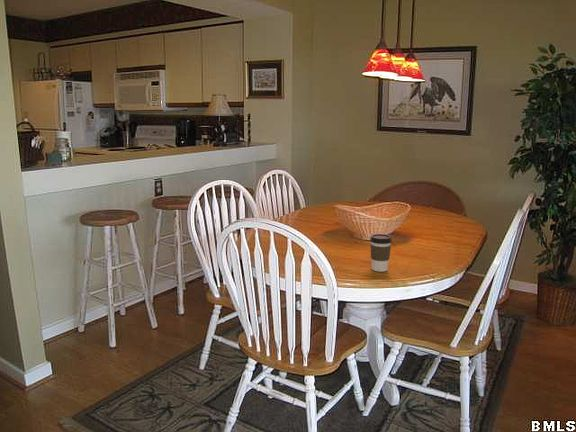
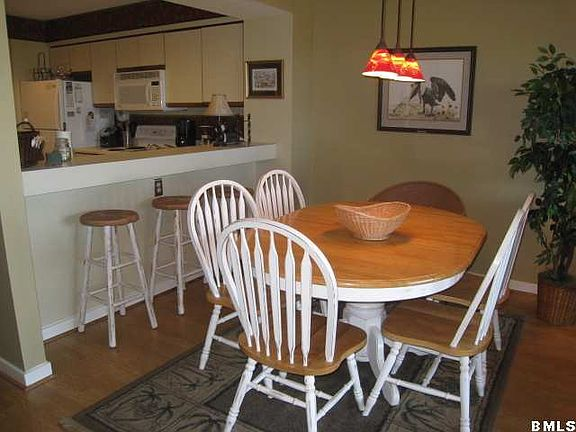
- coffee cup (380, 252)
